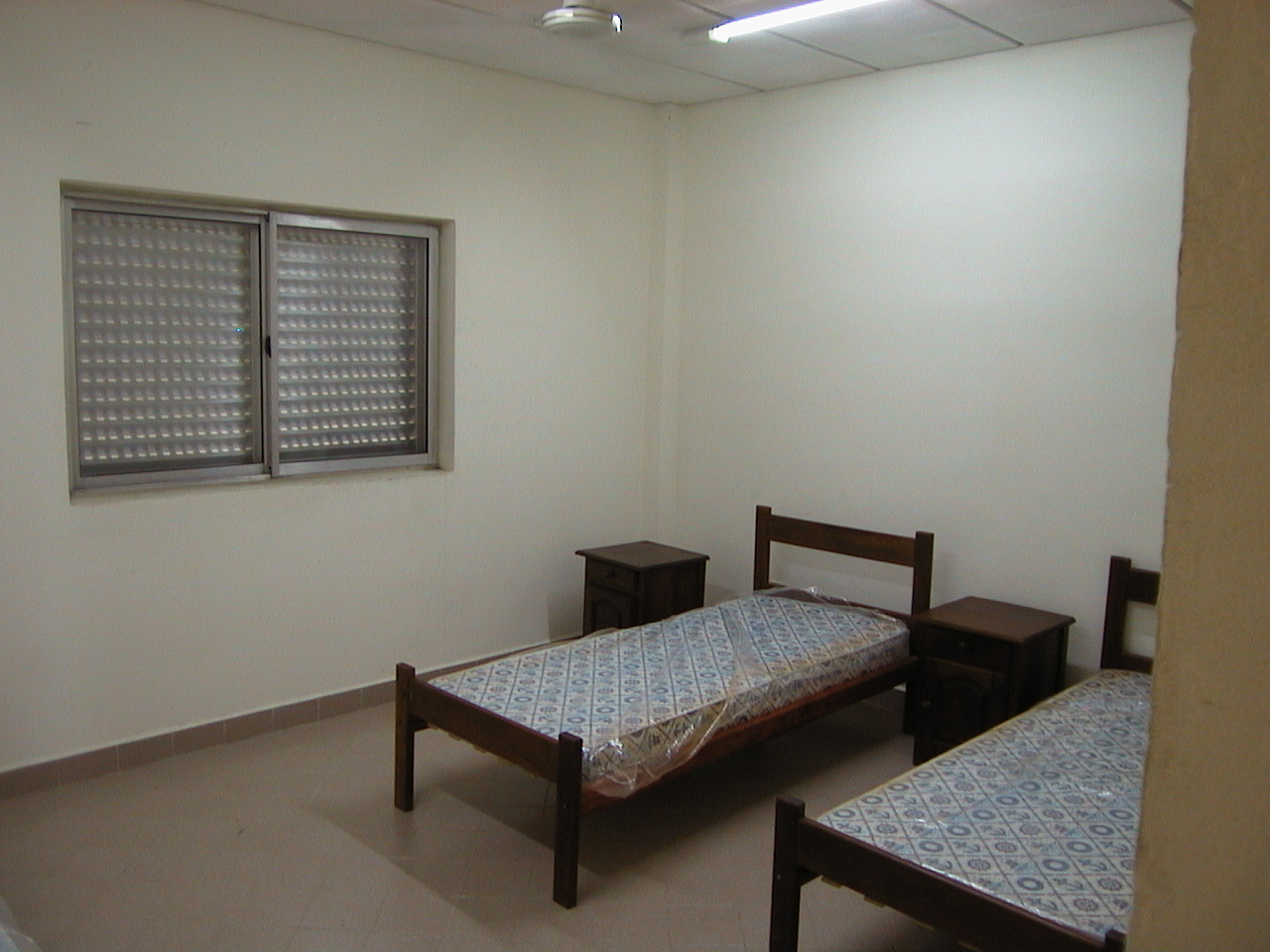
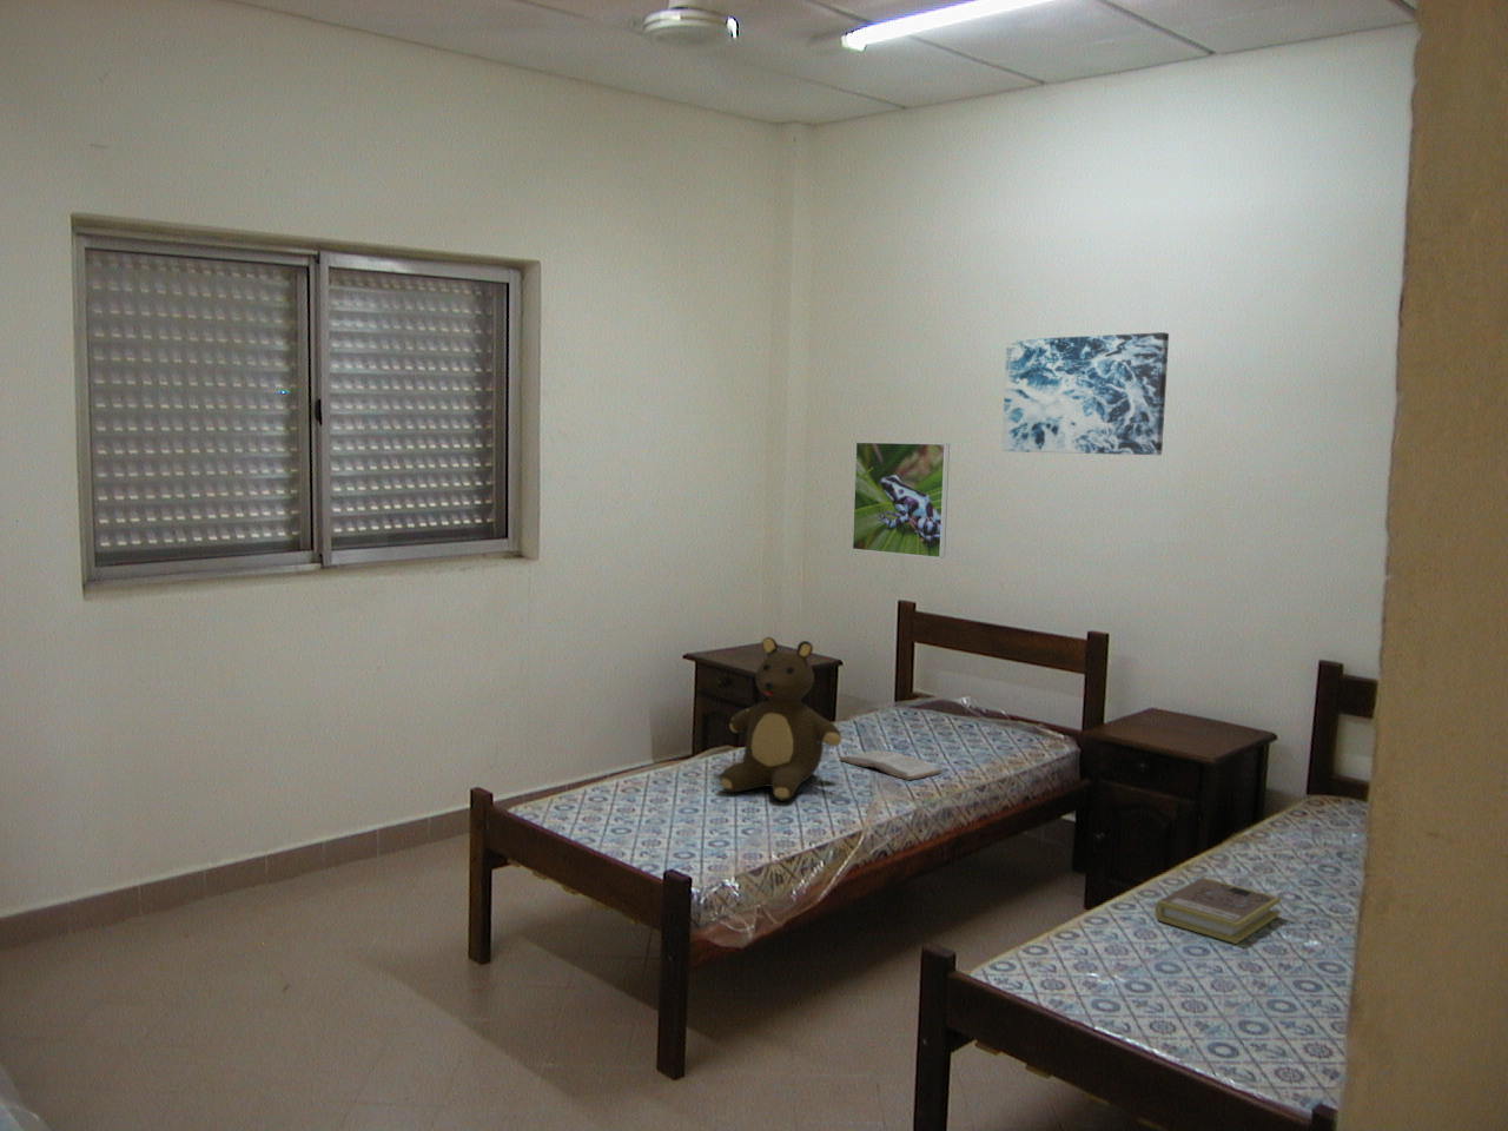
+ teddy bear (775, 715)
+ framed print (899, 498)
+ book (1217, 909)
+ book (889, 762)
+ wall art (1081, 394)
